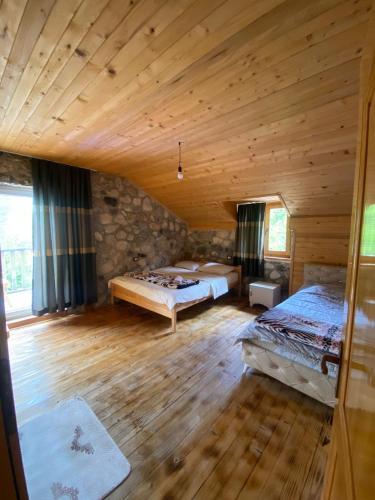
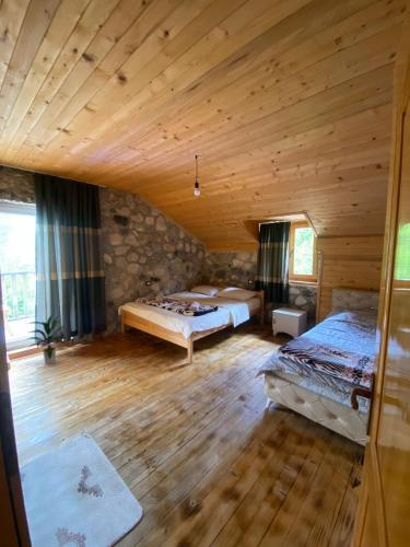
+ indoor plant (48, 338)
